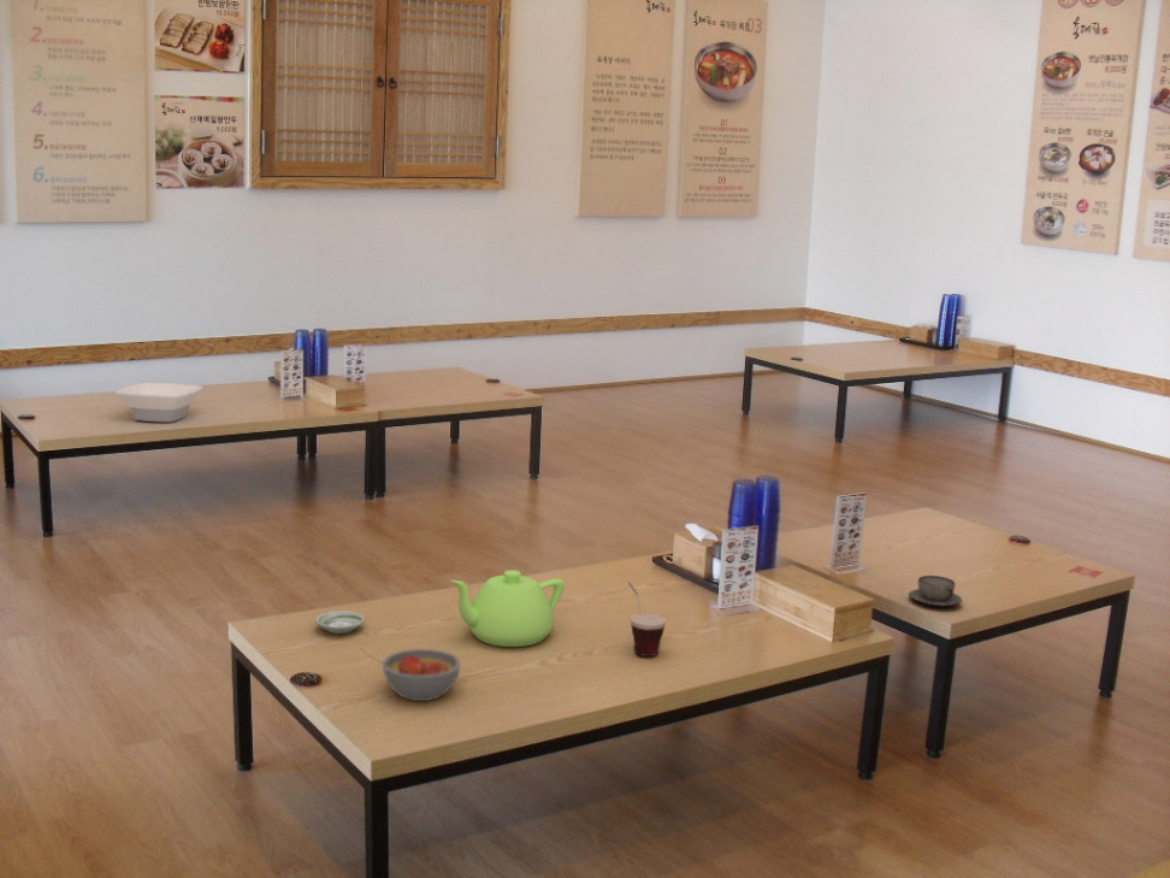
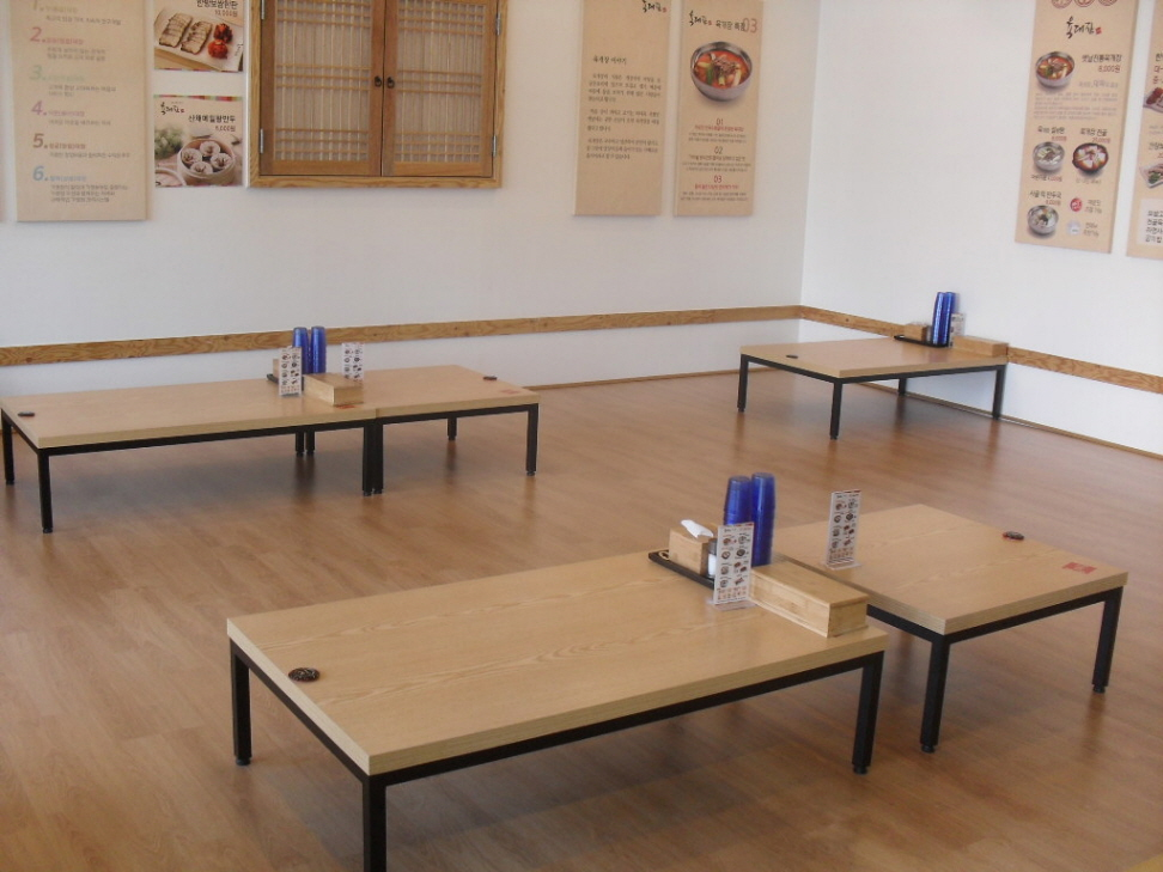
- saucer (339, 624)
- teacup (935, 591)
- cup (640, 619)
- teapot (507, 603)
- soup bowl (410, 670)
- bowl (160, 402)
